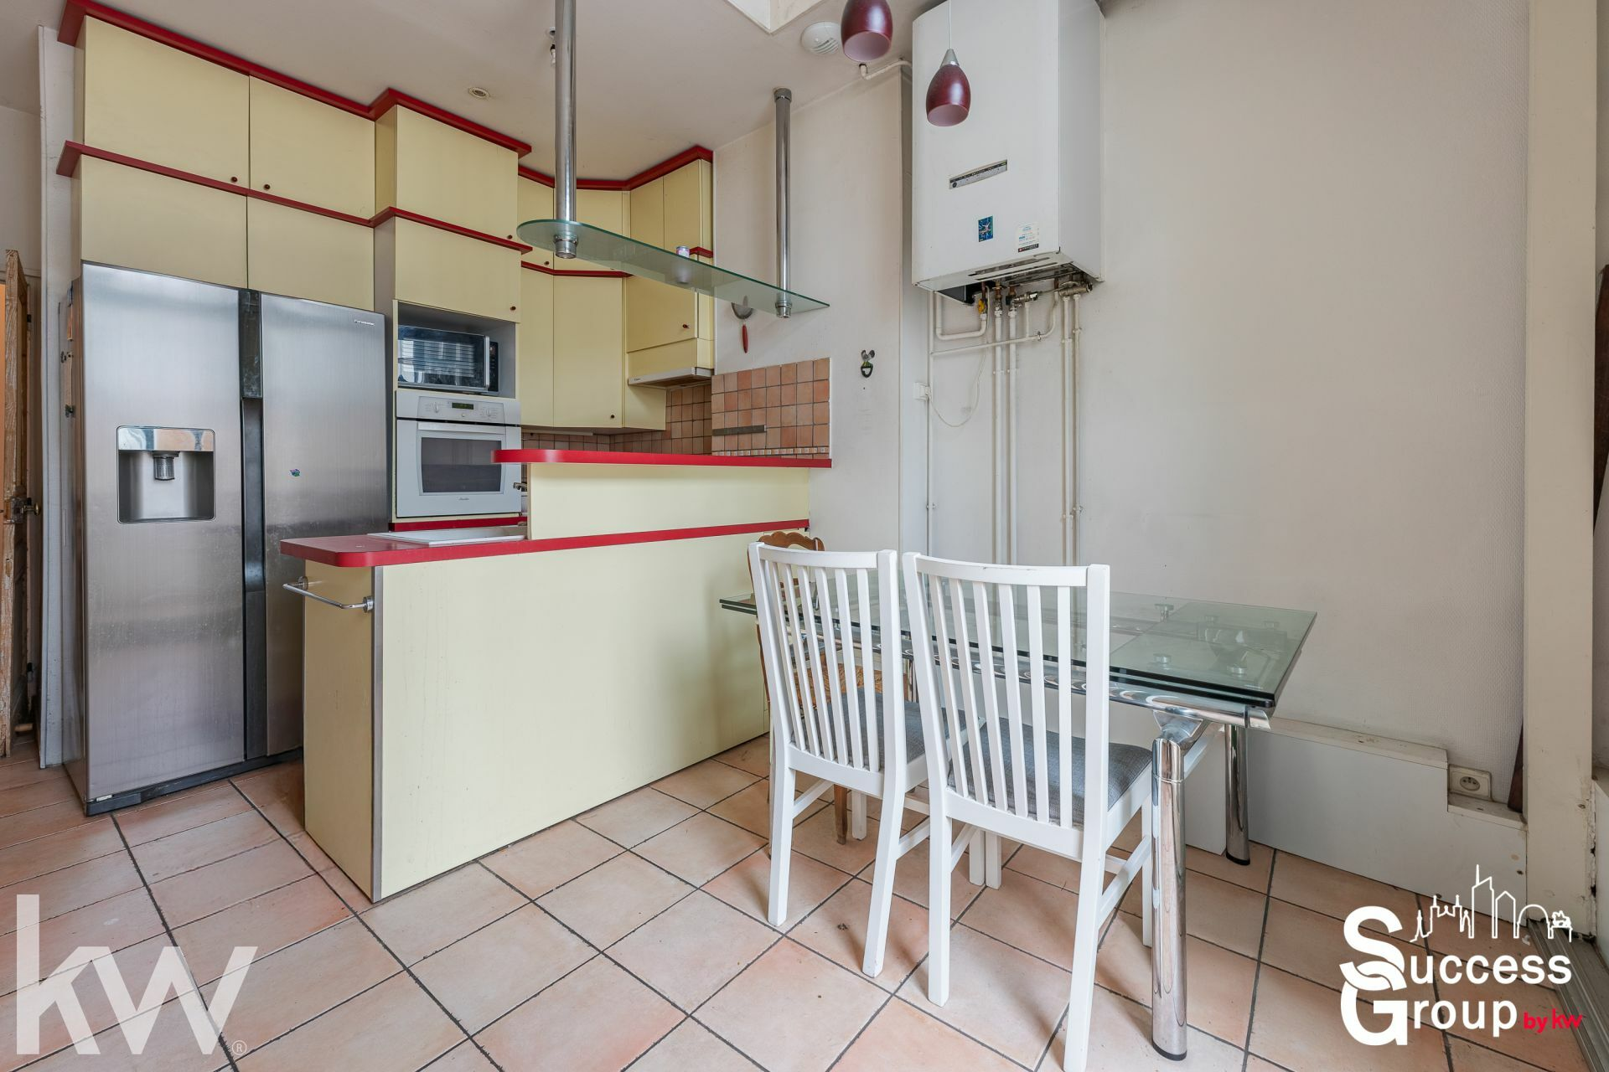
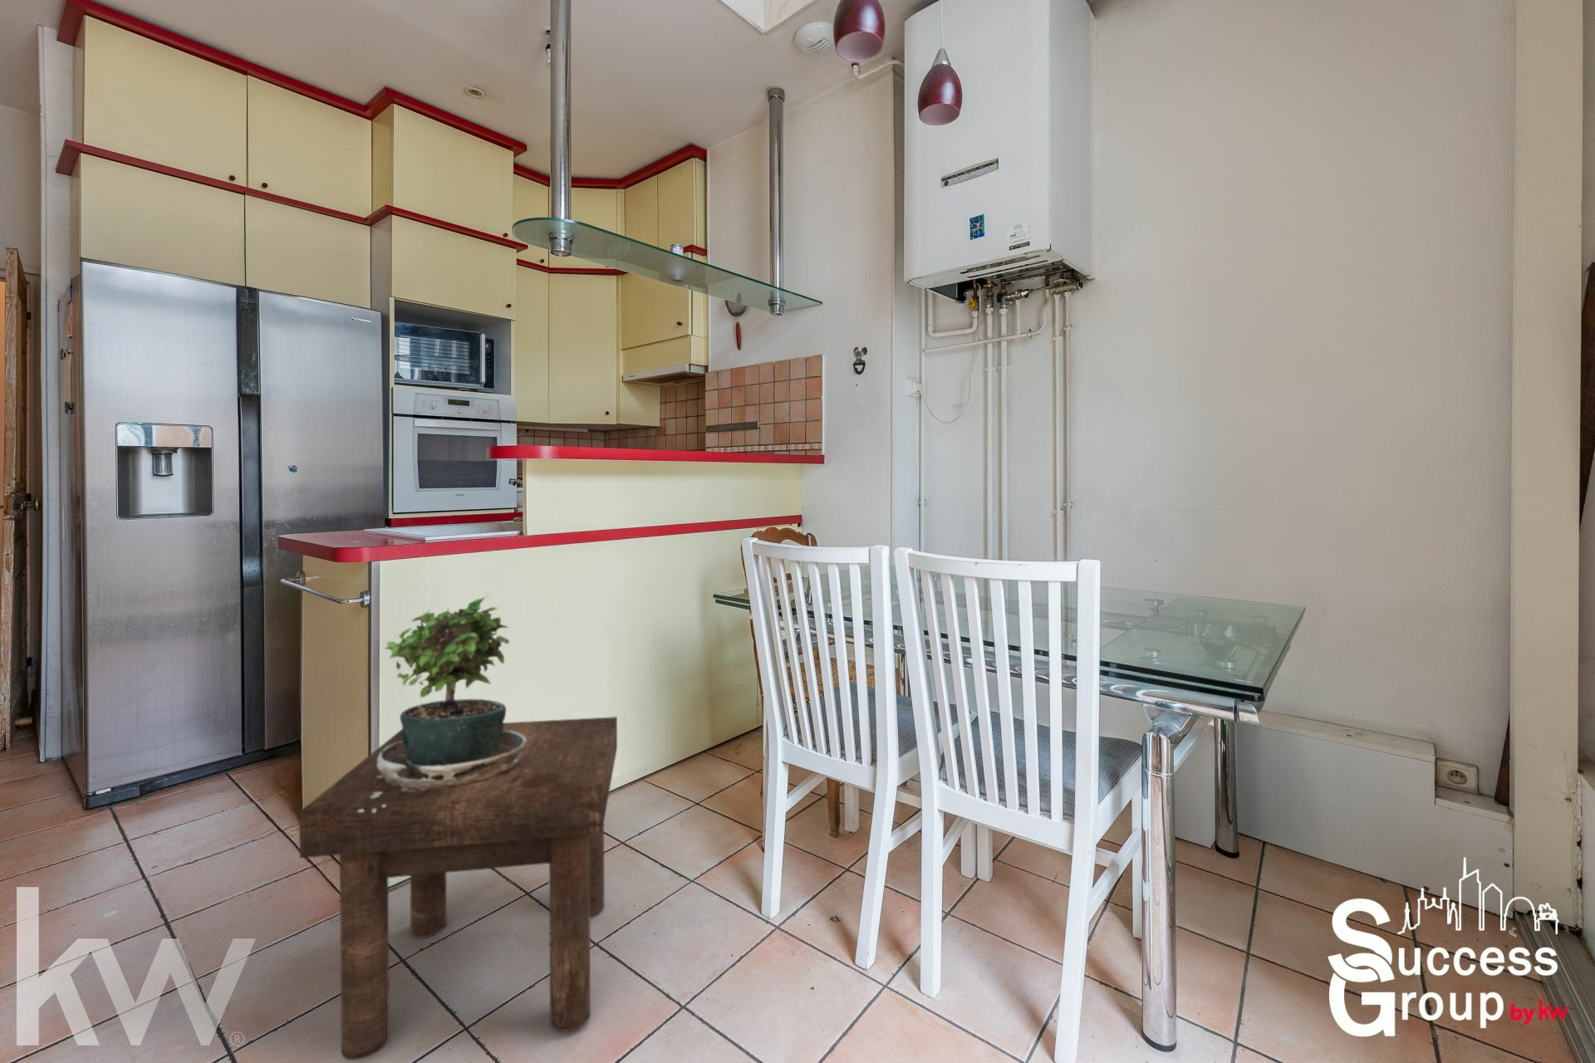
+ stool (489, 863)
+ potted plant (450, 683)
